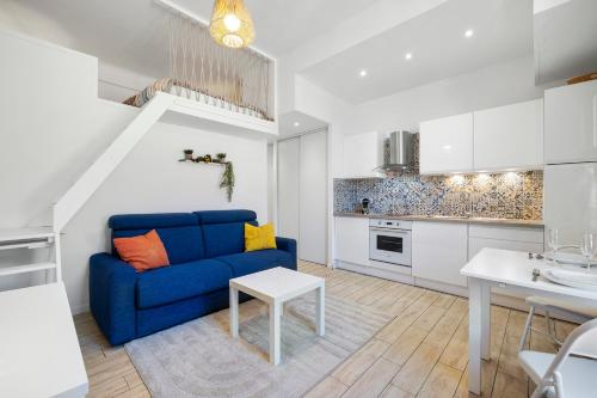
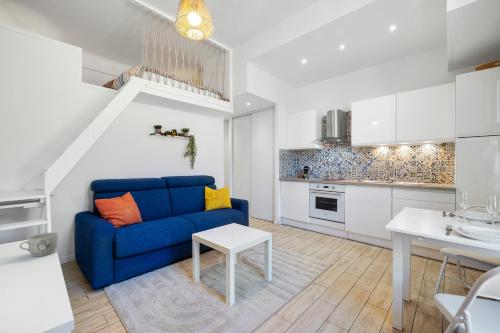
+ mug (39, 245)
